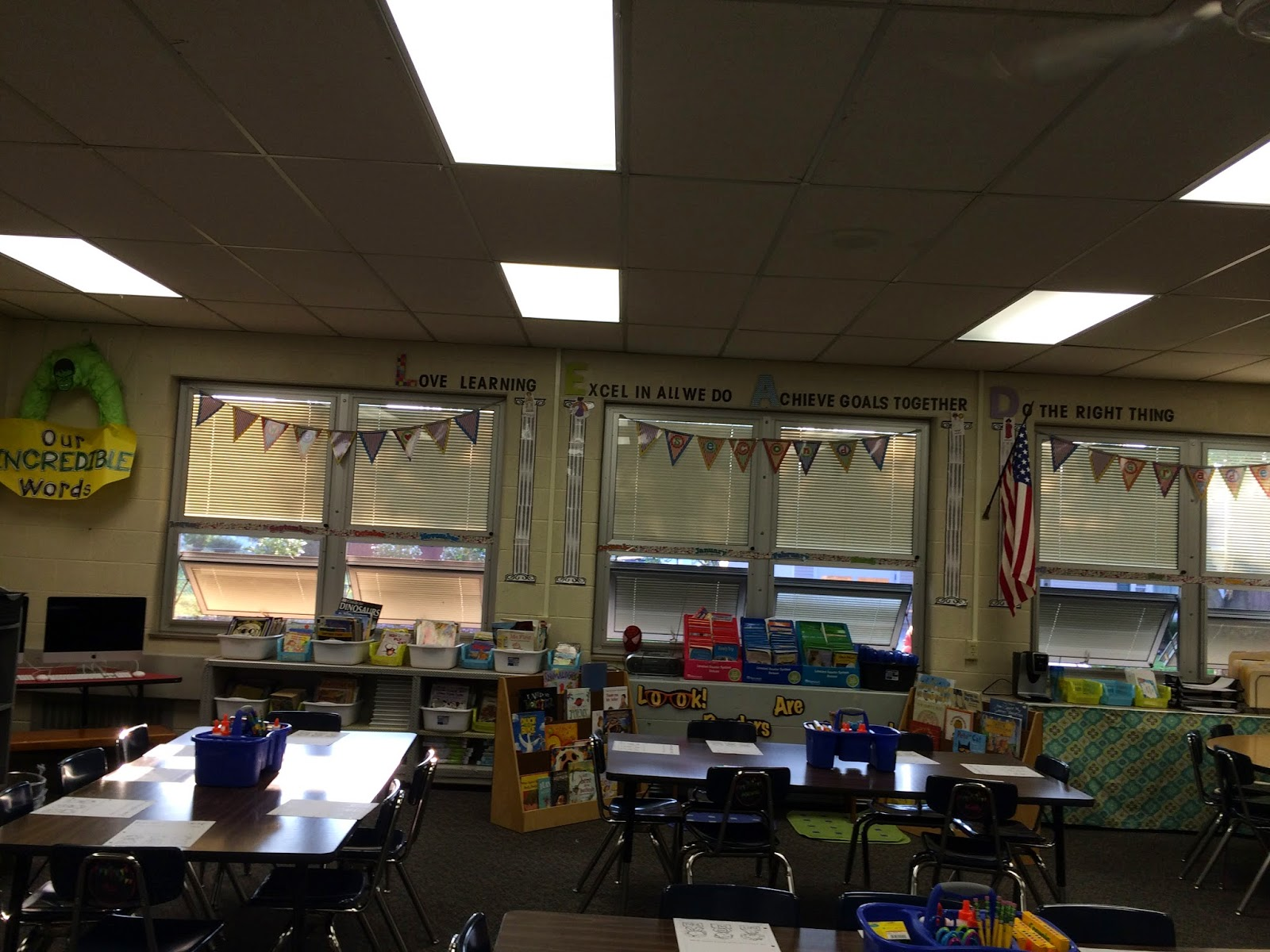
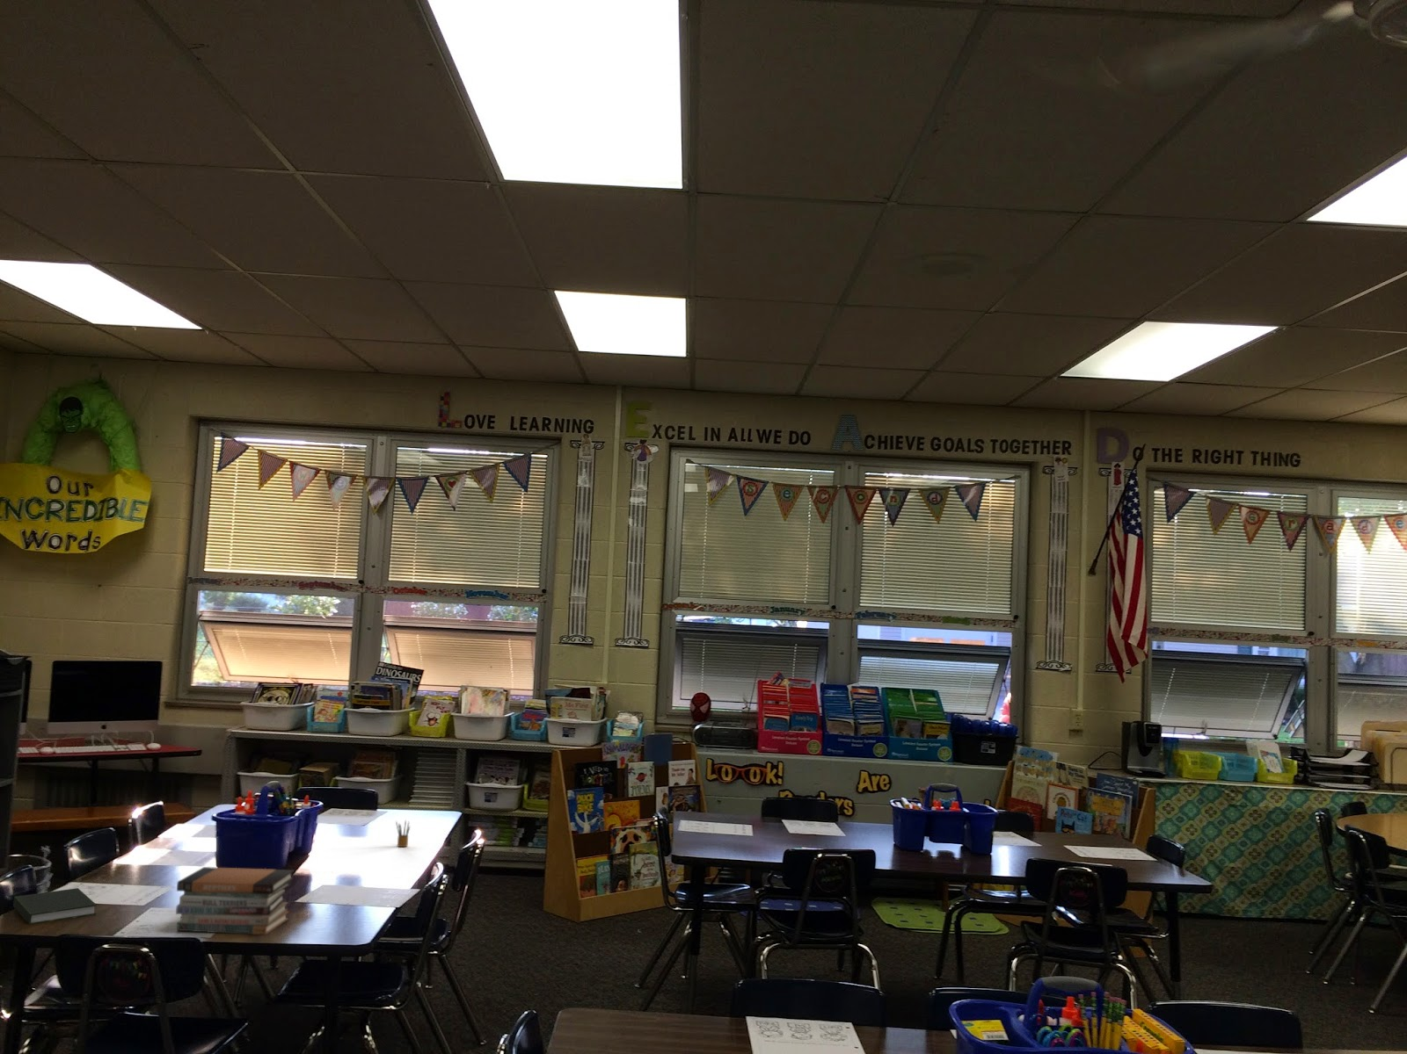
+ book stack (234, 899)
+ book (54, 906)
+ pencil box (403, 833)
